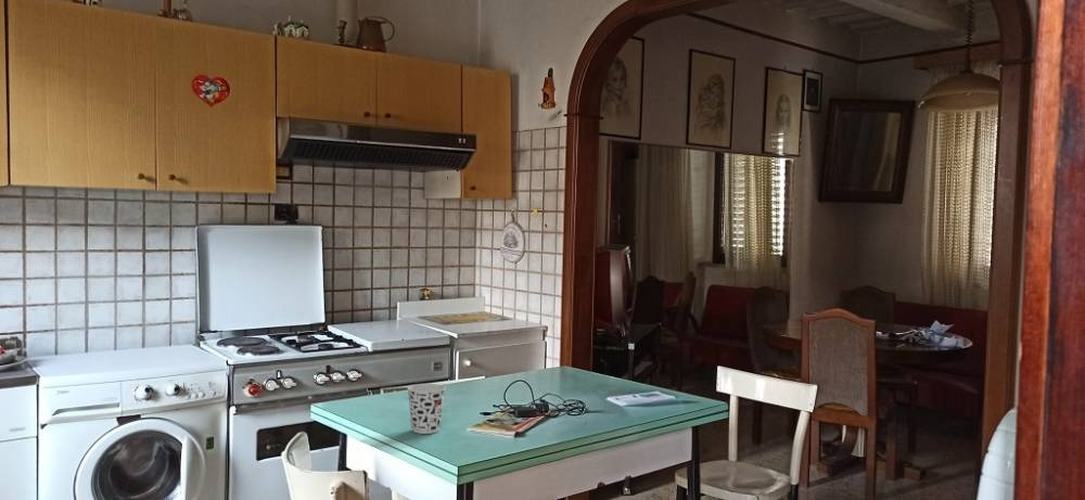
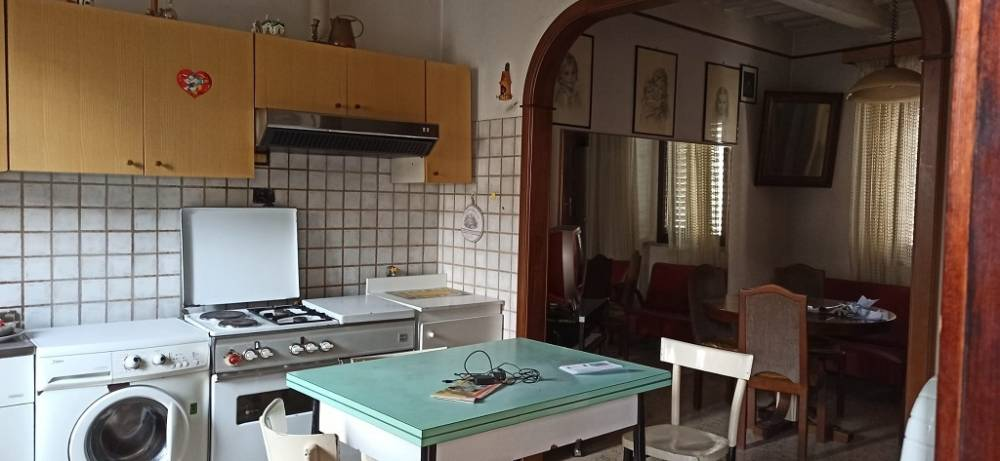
- cup (425, 409)
